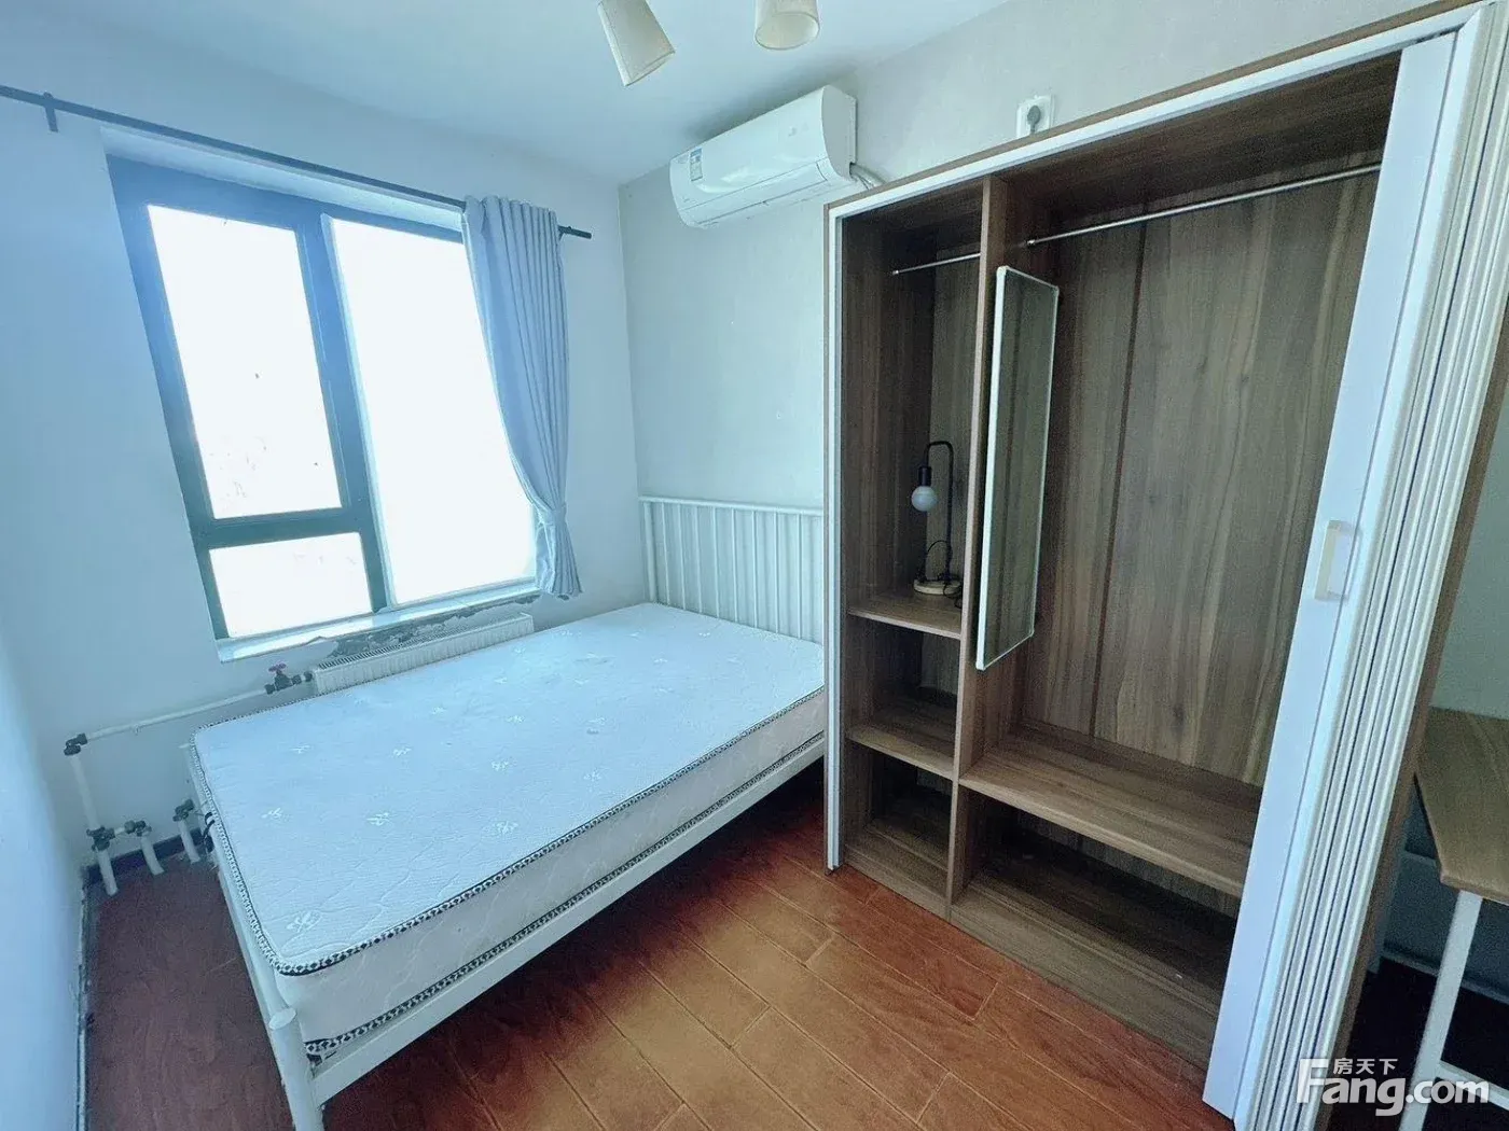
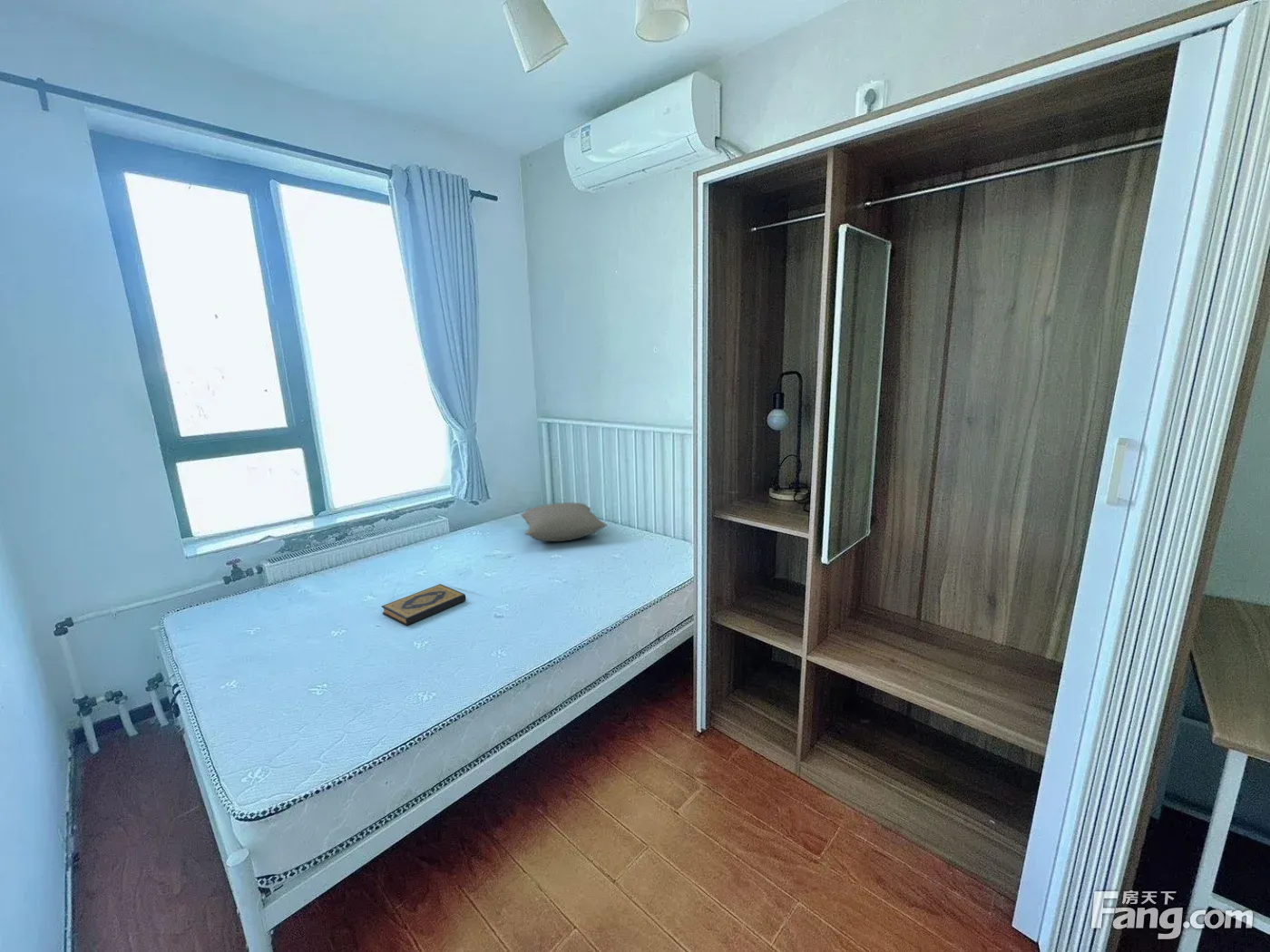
+ pillow (561, 520)
+ hardback book (425, 603)
